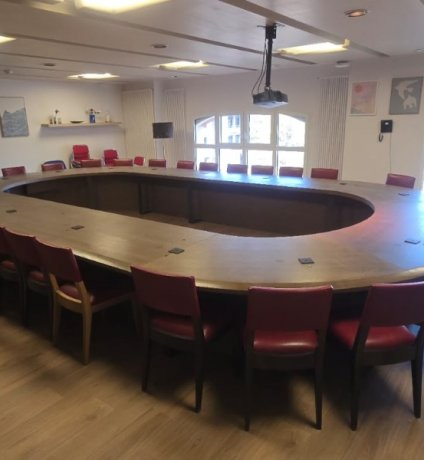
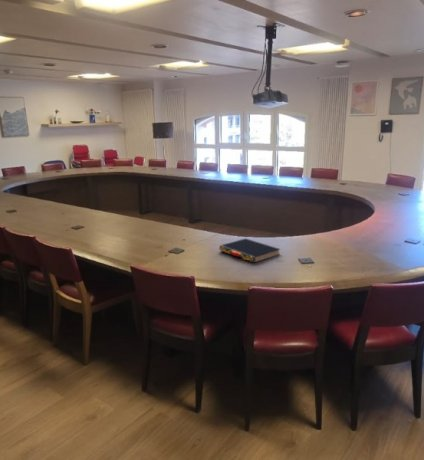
+ book (248, 250)
